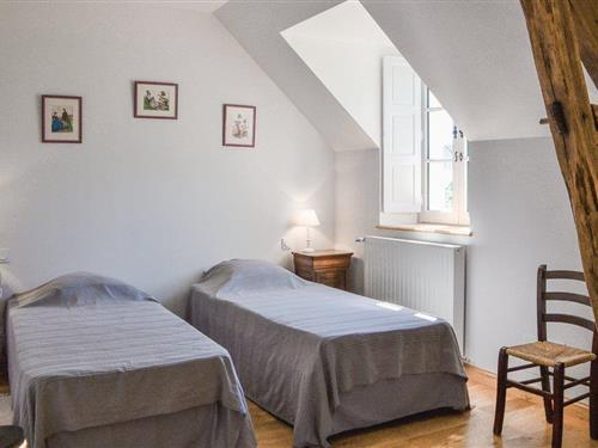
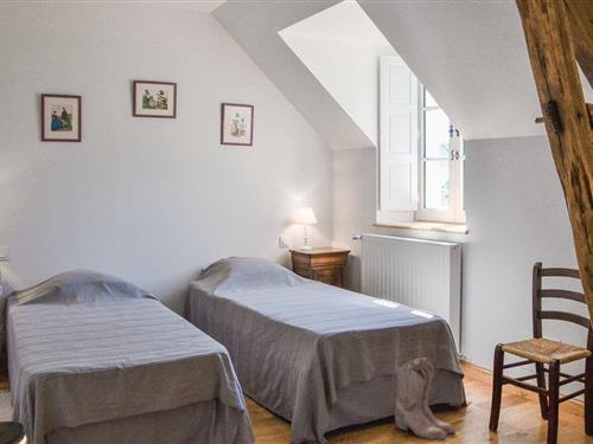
+ boots (425, 395)
